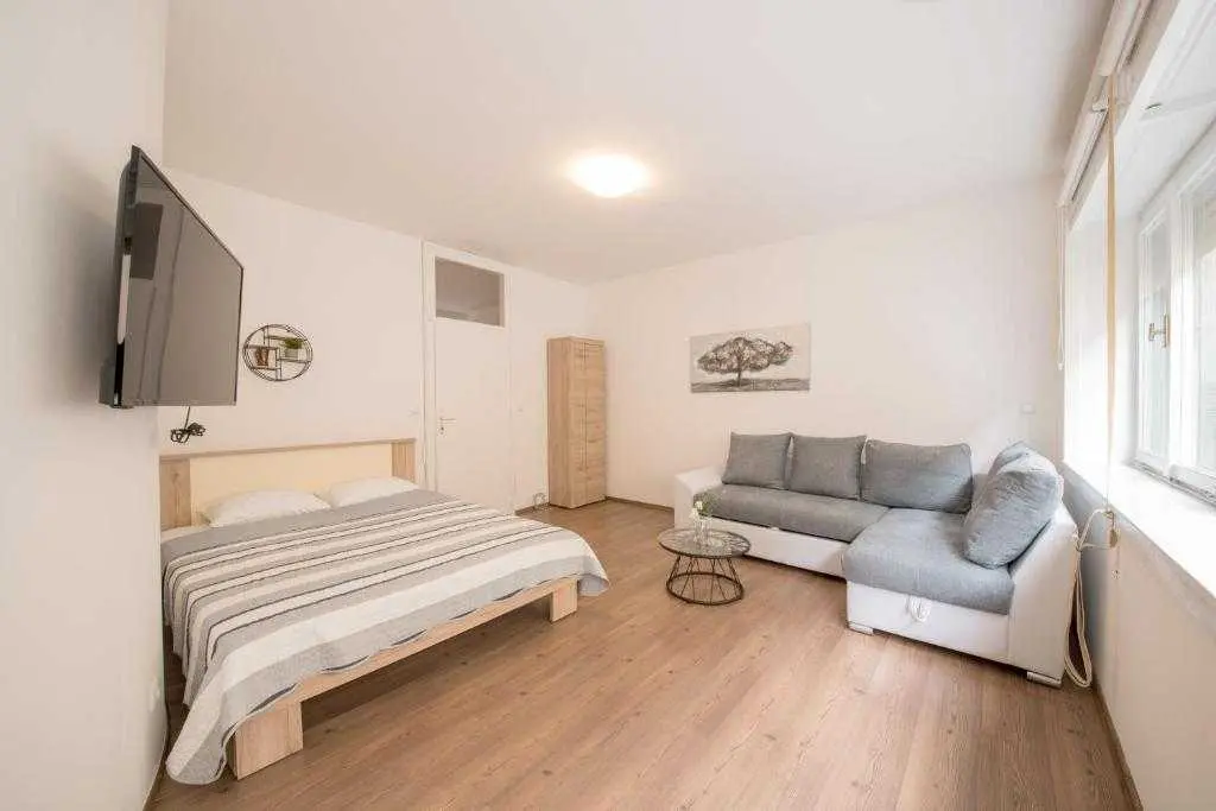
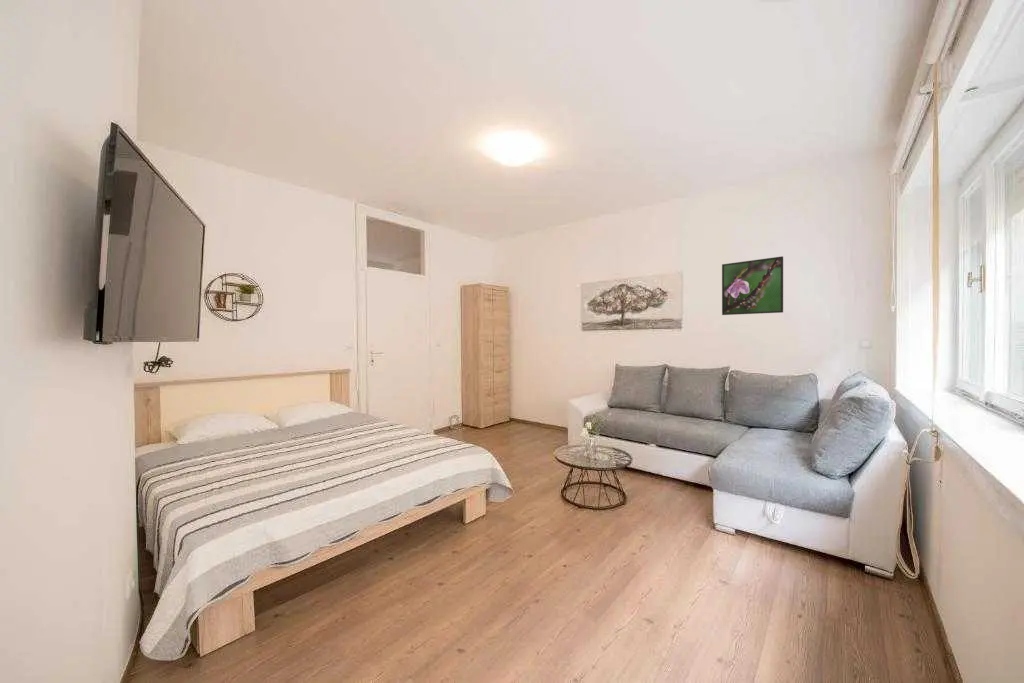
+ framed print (751, 287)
